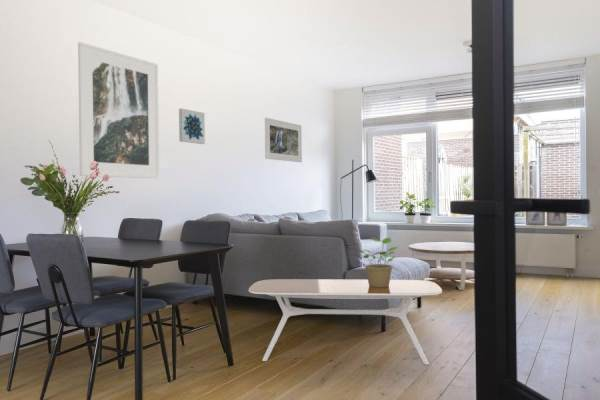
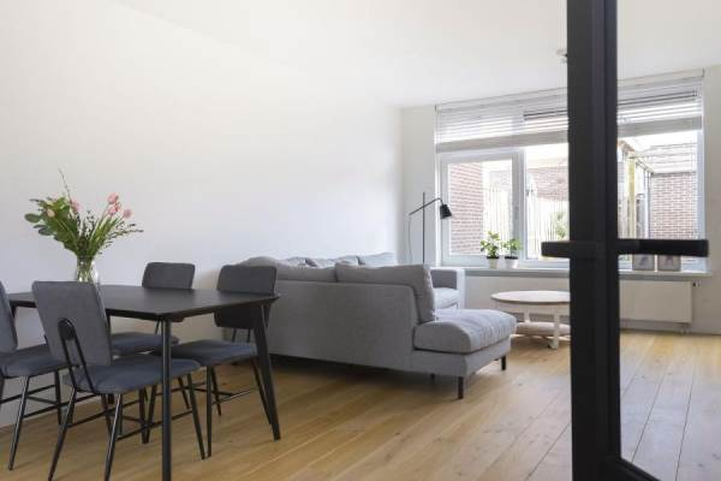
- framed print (121, 115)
- potted plant (380, 262)
- wall art (192, 126)
- coffee table (344, 313)
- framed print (284, 141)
